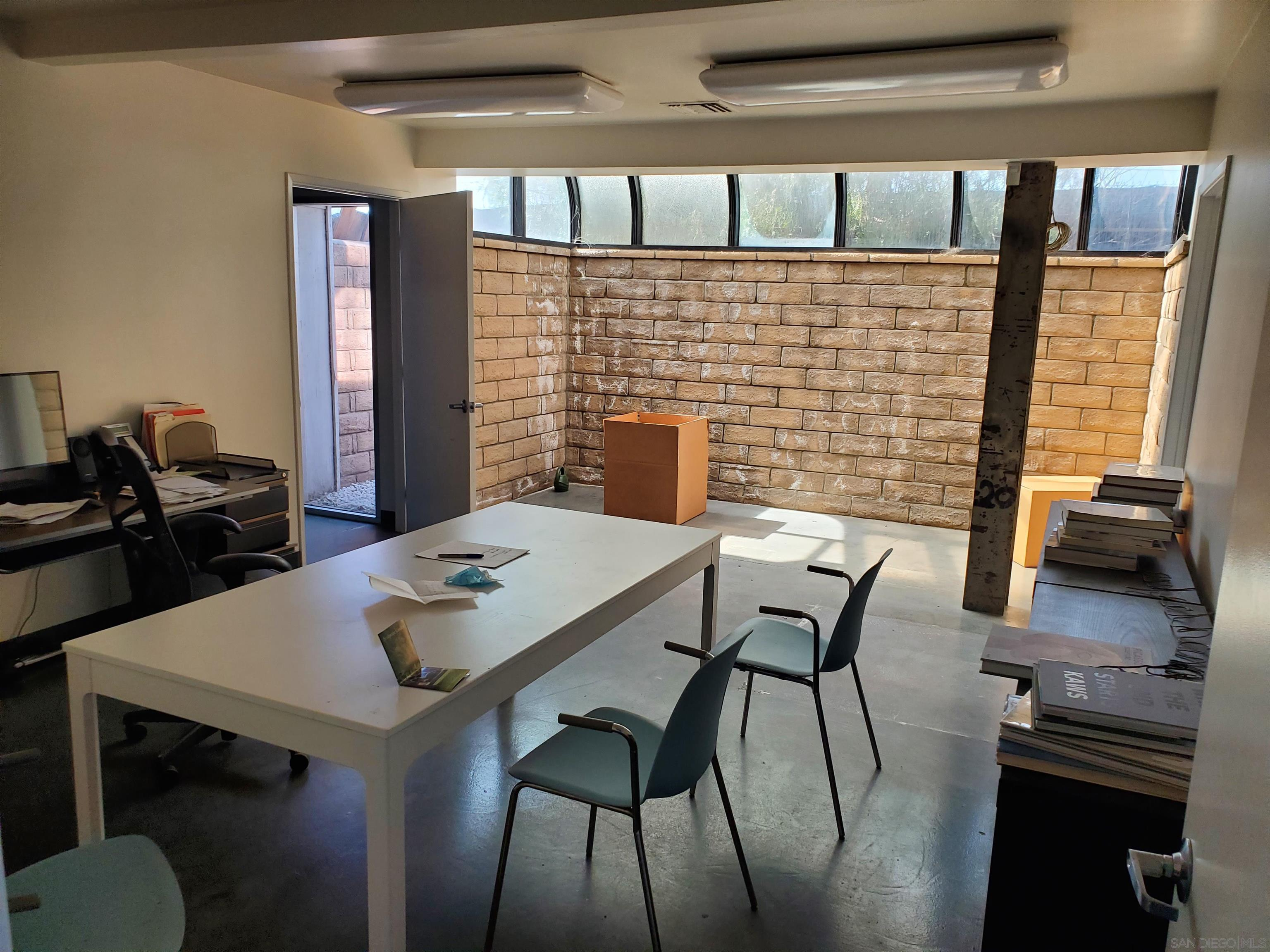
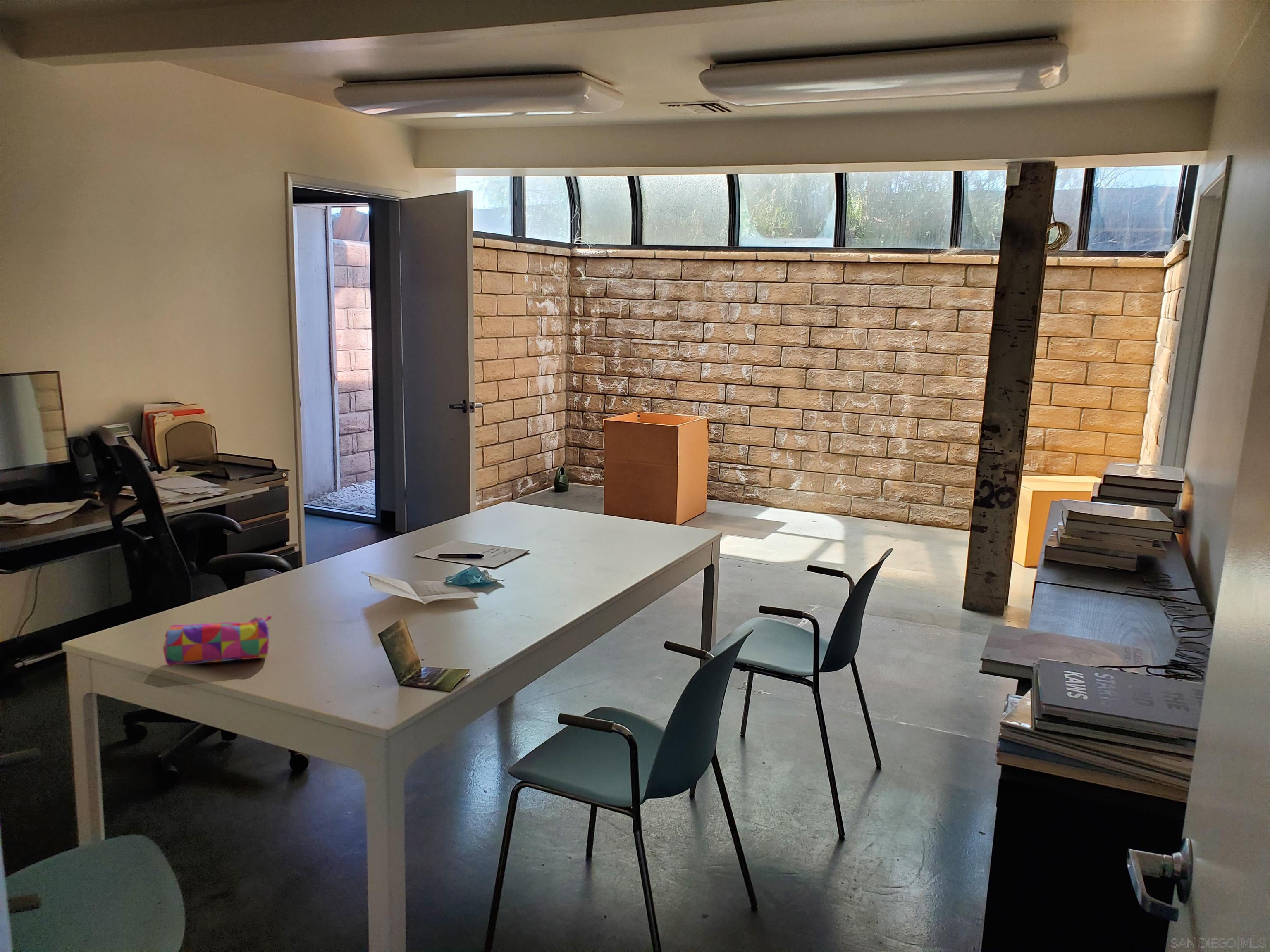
+ pencil case (219, 640)
